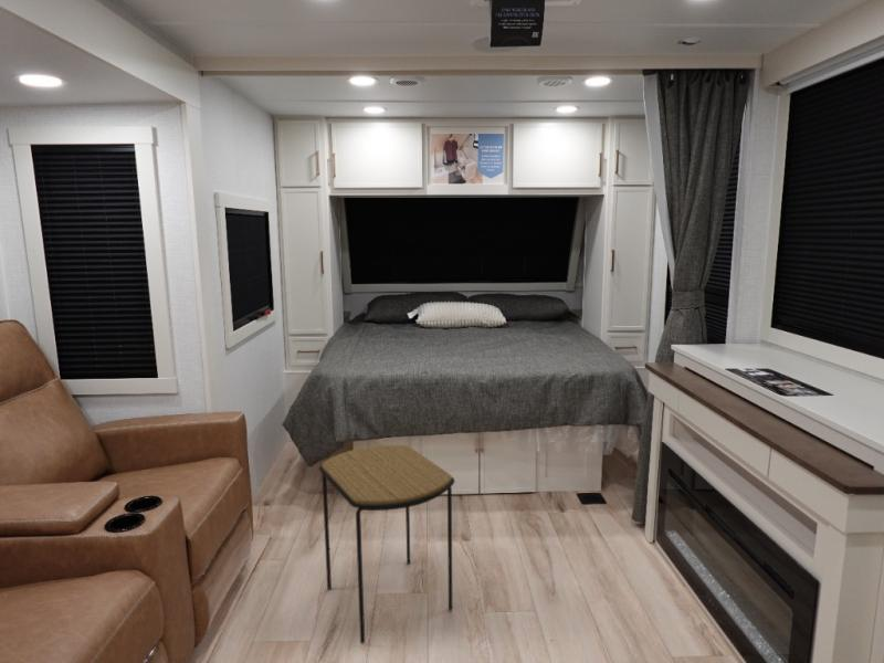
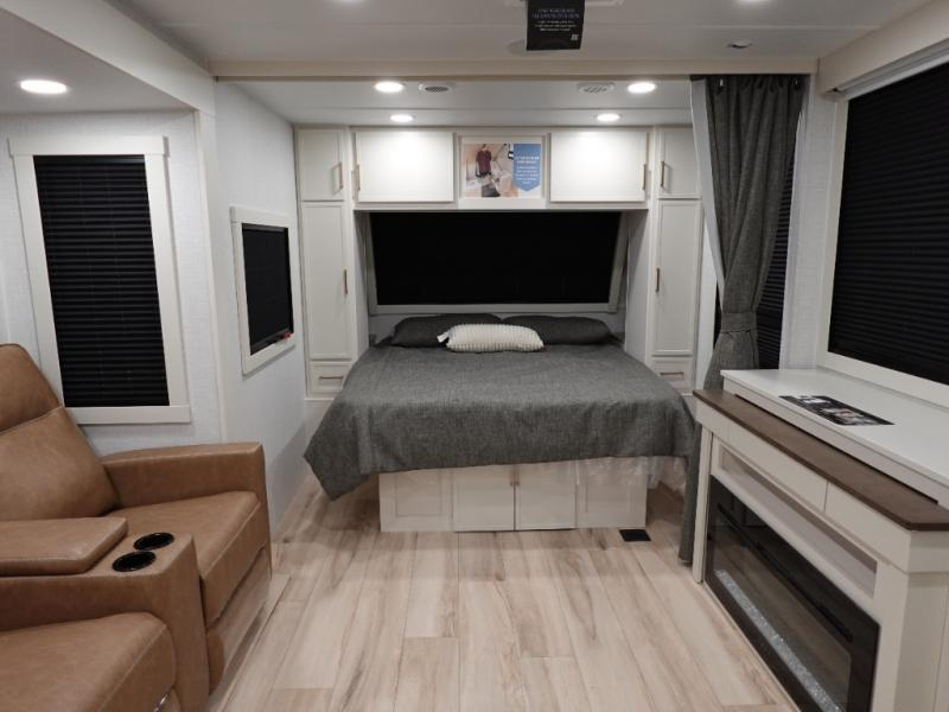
- side table (407, 535)
